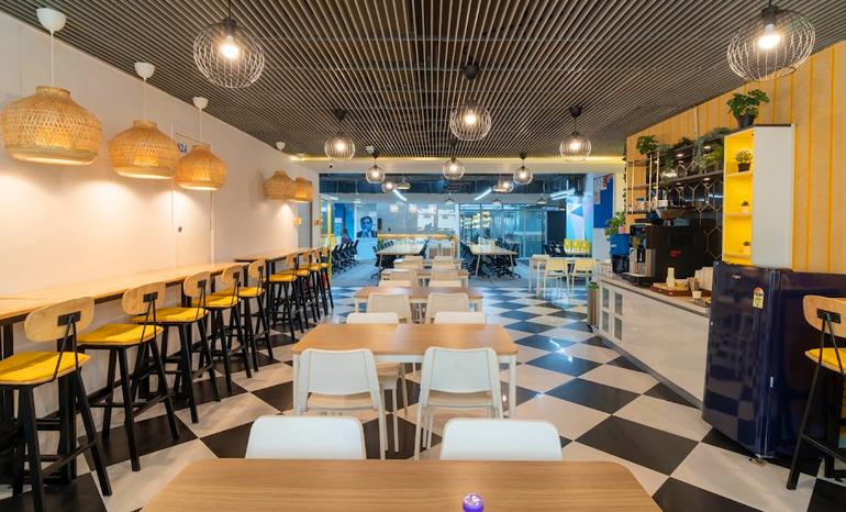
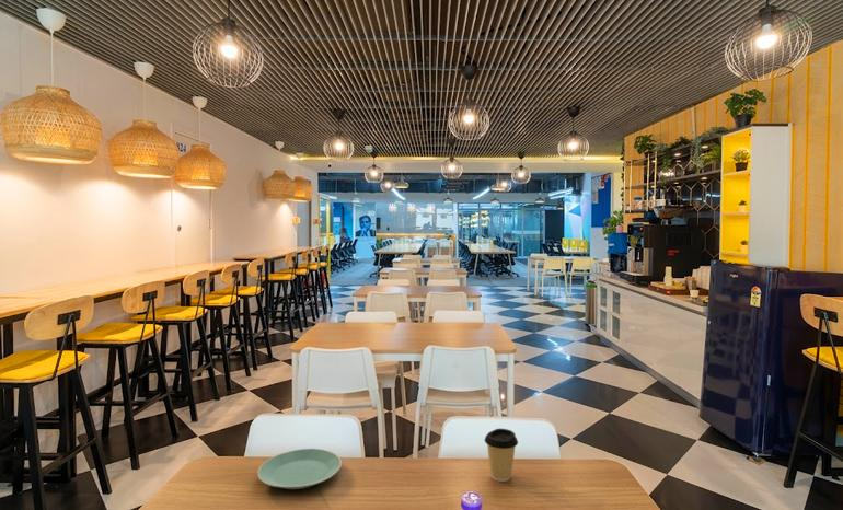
+ coffee cup (500, 455)
+ plate (300, 471)
